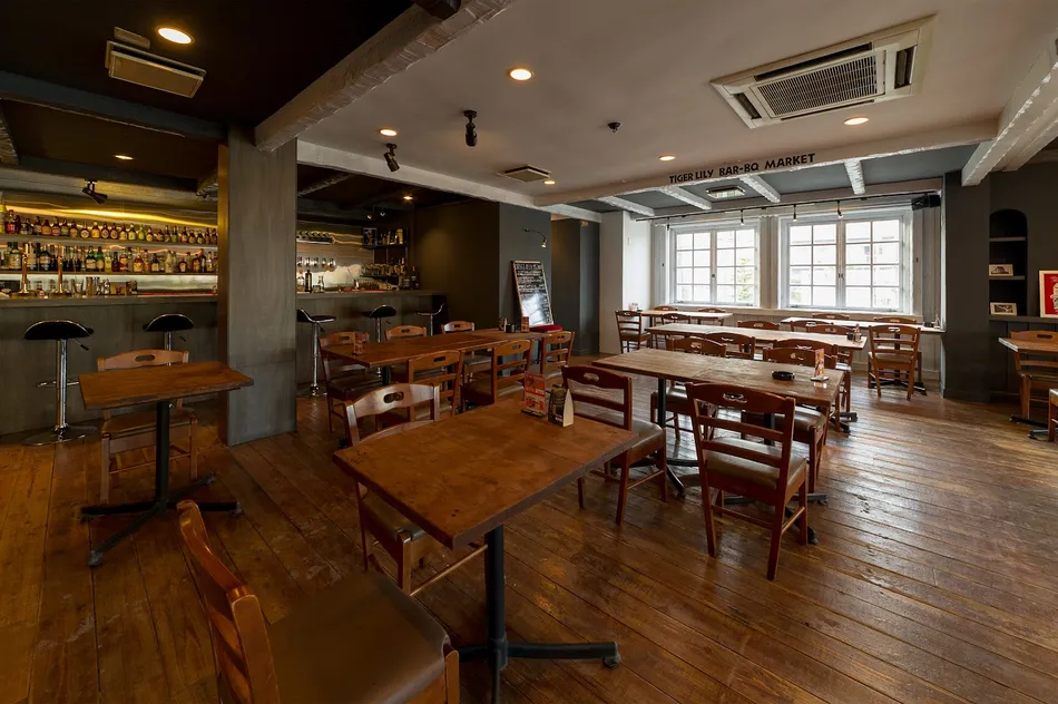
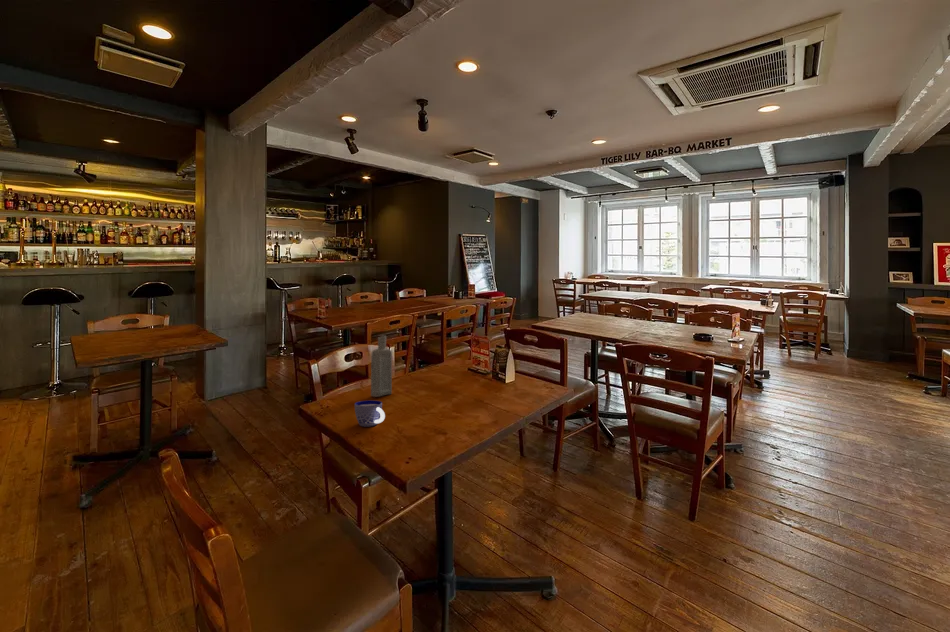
+ cup (371, 414)
+ bottle (381, 364)
